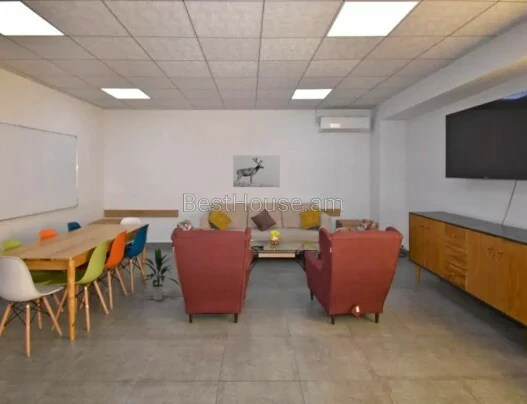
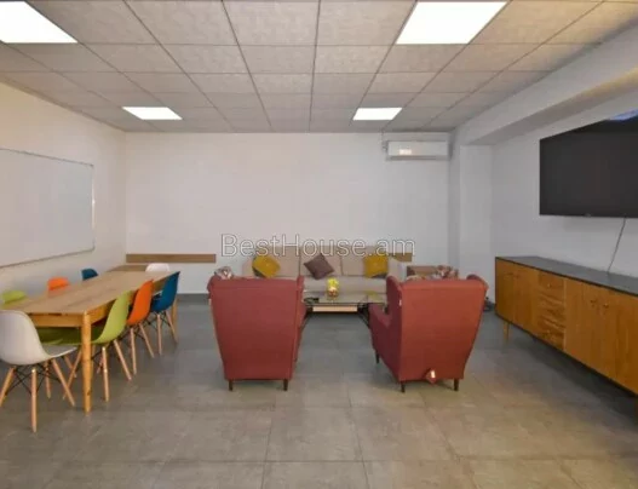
- wall art (256, 171)
- indoor plant (158, 273)
